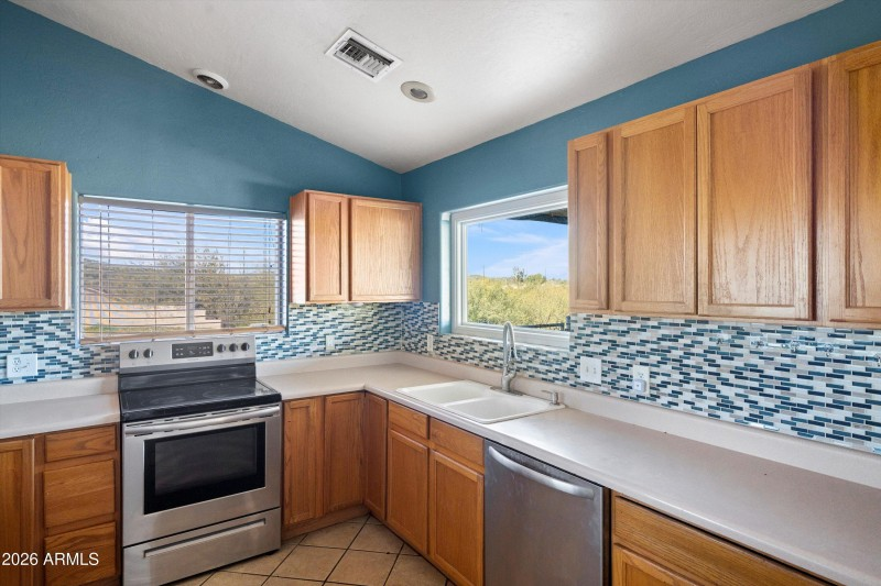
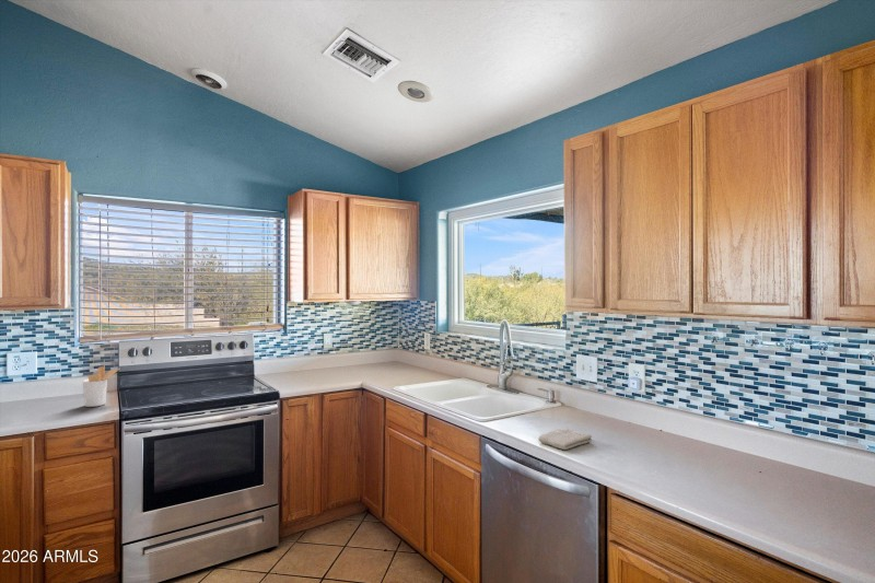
+ washcloth (565, 438)
+ utensil holder (101, 386)
